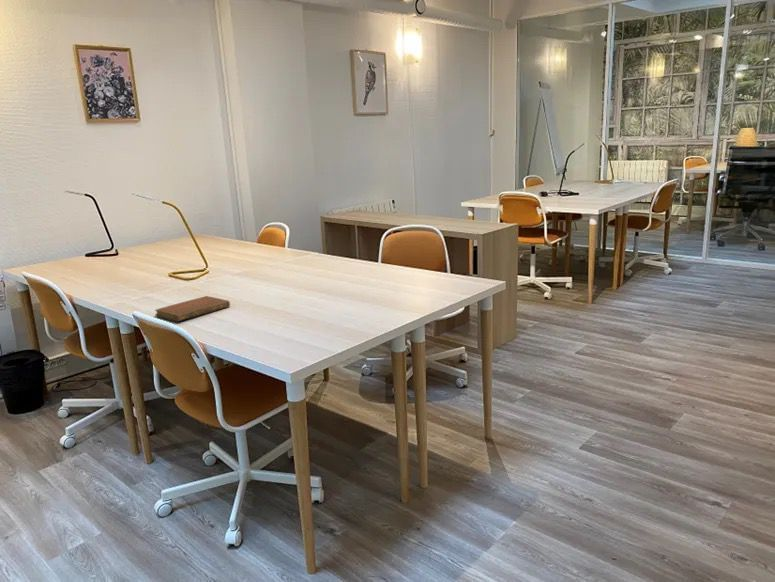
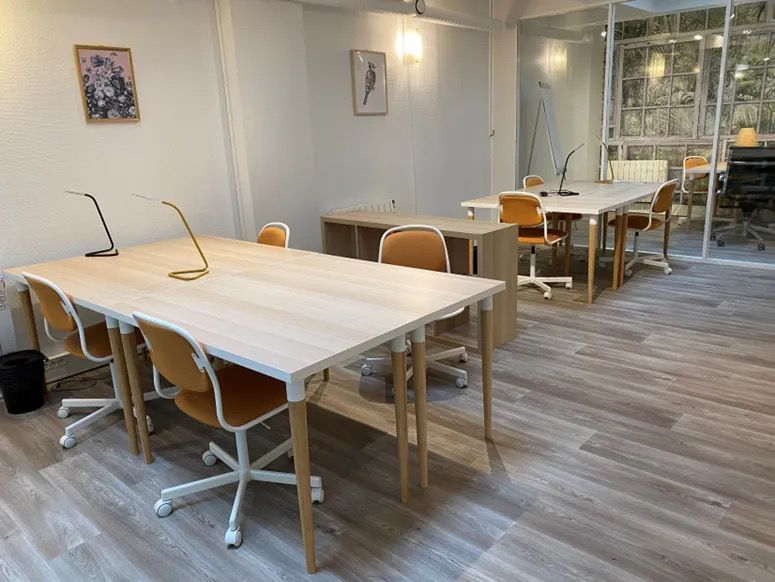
- notebook (193, 308)
